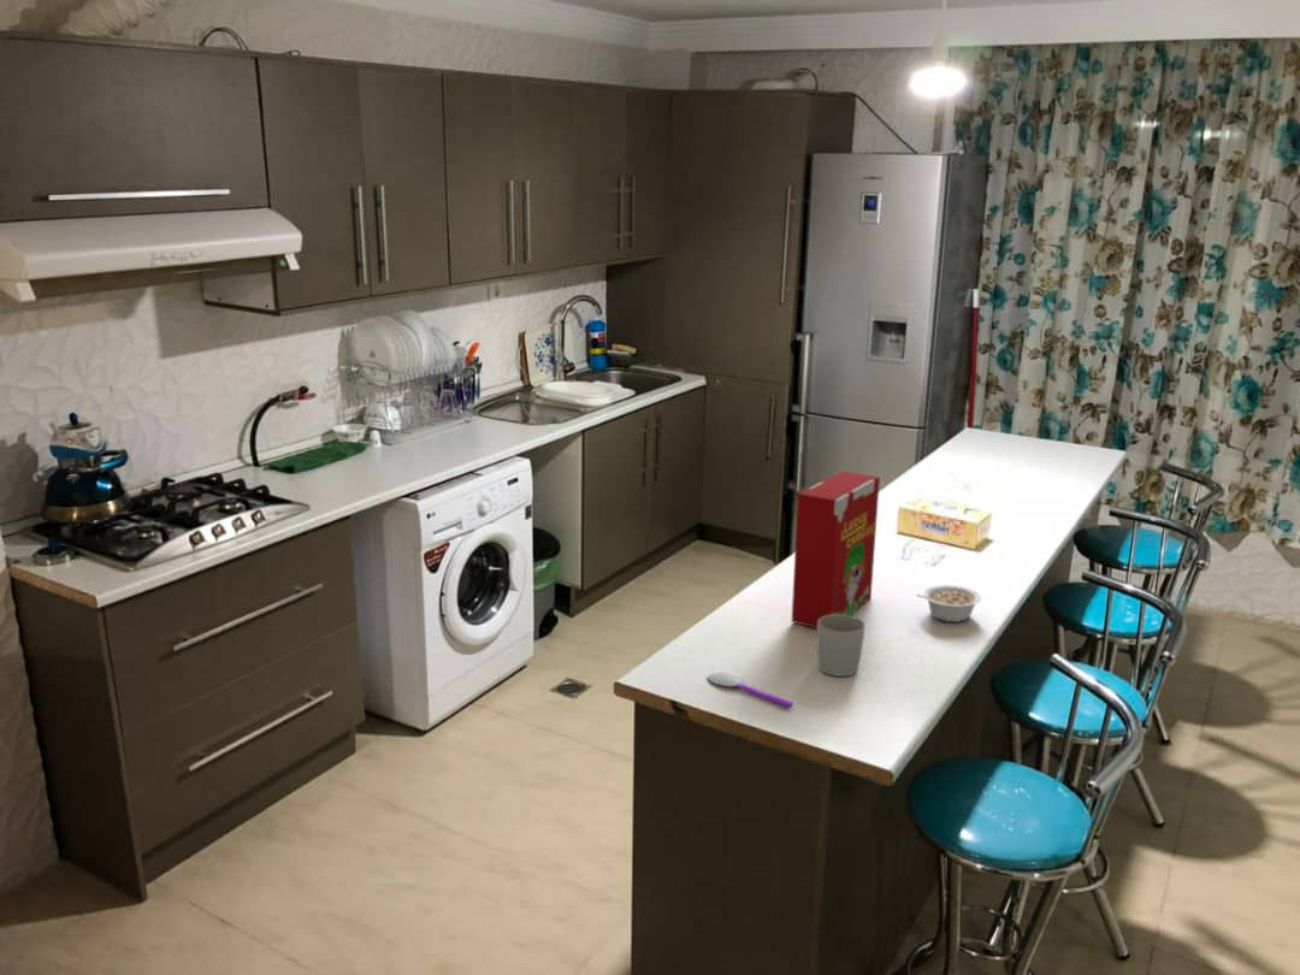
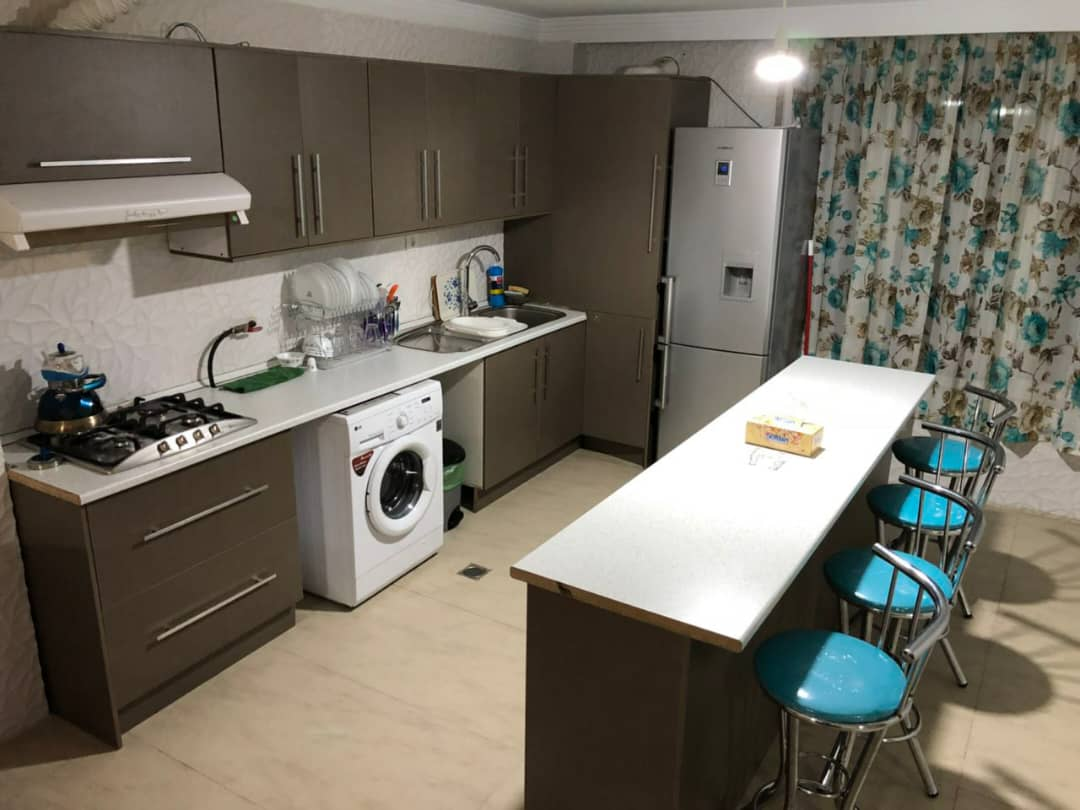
- spoon (749, 687)
- mug (843, 643)
- legume (950, 603)
- cereal box (837, 548)
